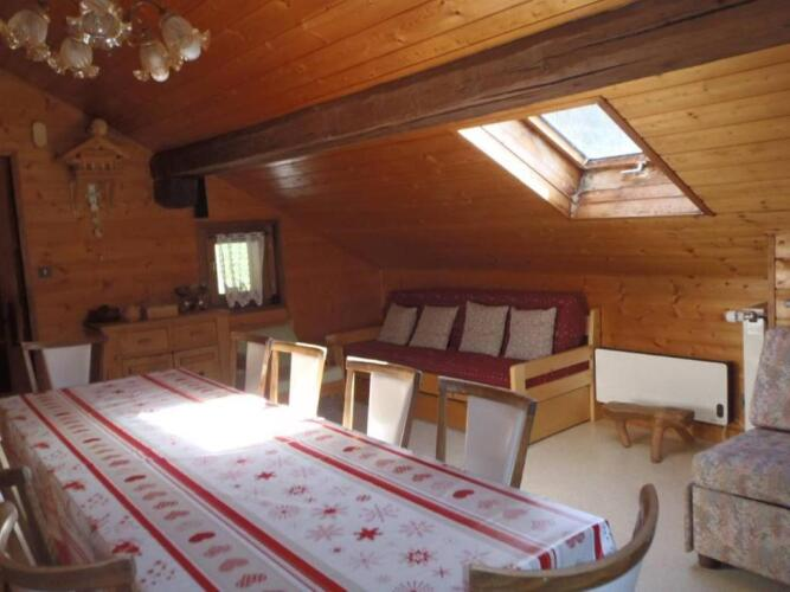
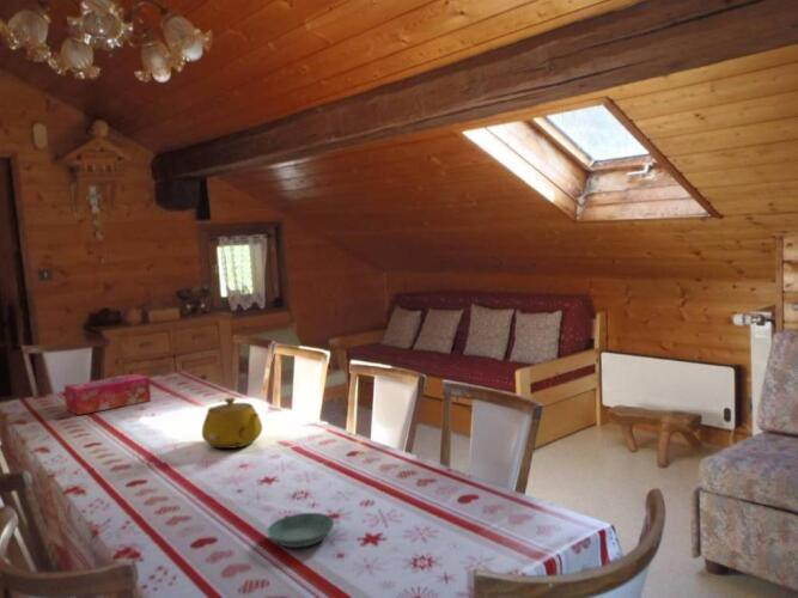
+ saucer (301, 531)
+ tissue box (108, 392)
+ teapot (233, 421)
